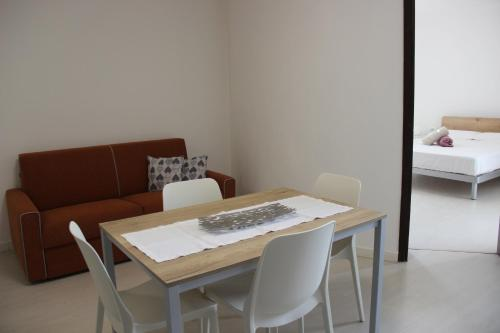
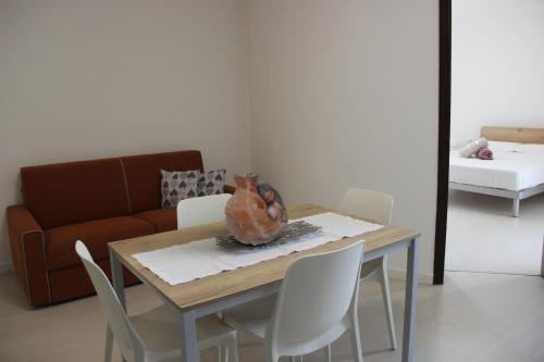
+ vase (255, 204)
